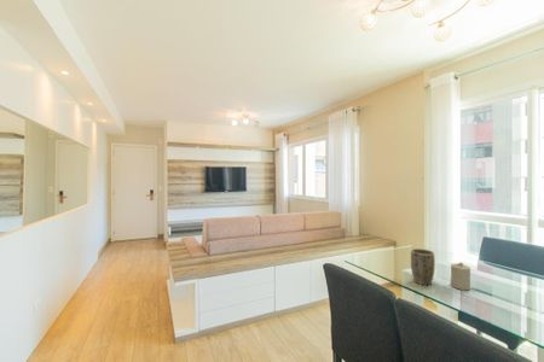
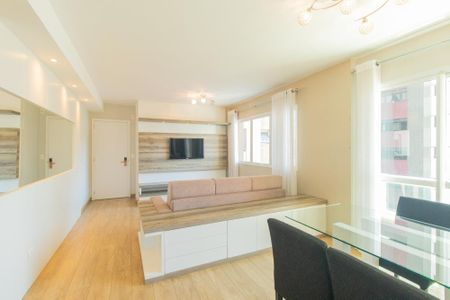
- candle (459, 274)
- plant pot (422, 267)
